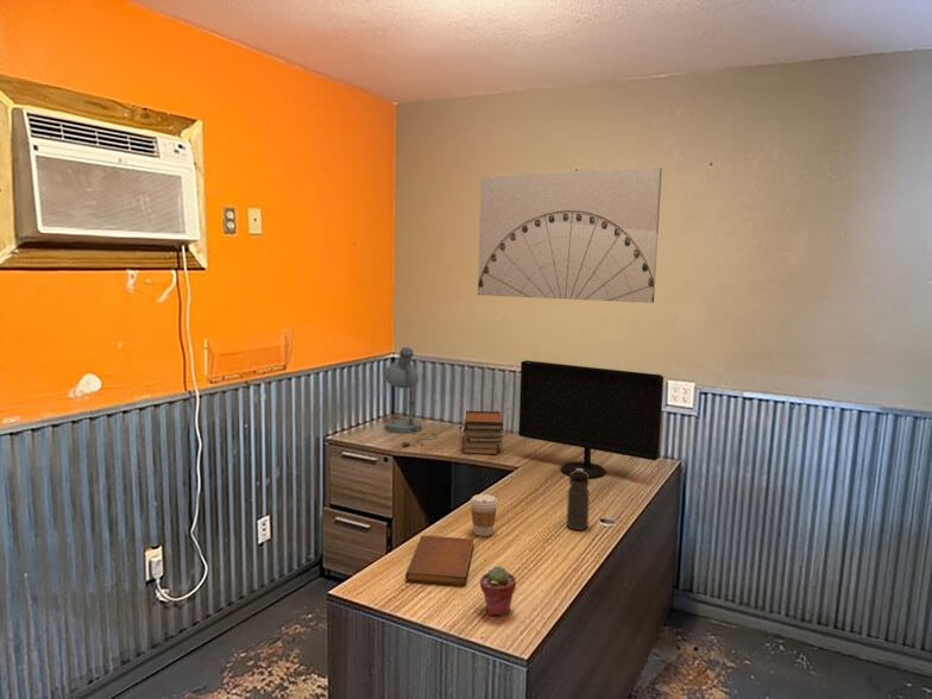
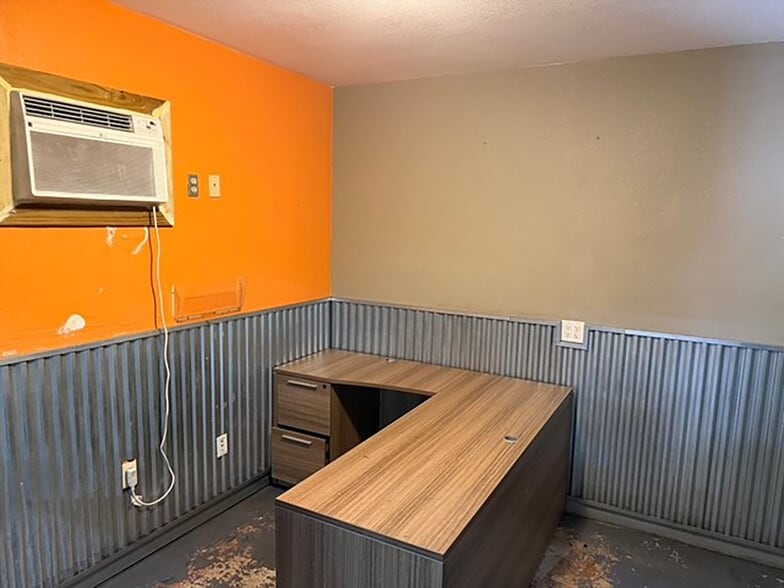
- book stack (481, 432)
- water bottle (578, 497)
- desk lamp (409, 392)
- notebook (441, 558)
- potted succulent (498, 587)
- computer monitor (585, 420)
- coffee cup (483, 514)
- wall art (562, 235)
